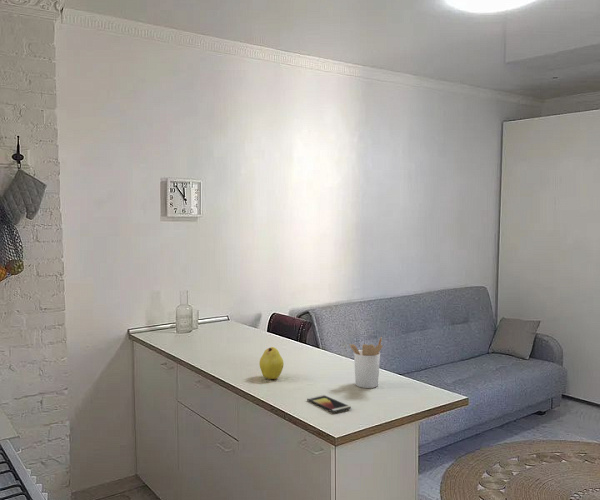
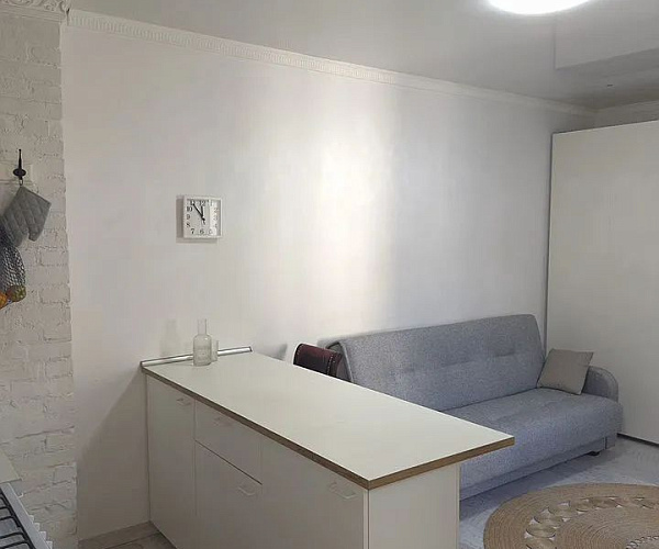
- fruit (271, 362)
- utensil holder (368, 362)
- smartphone (328, 403)
